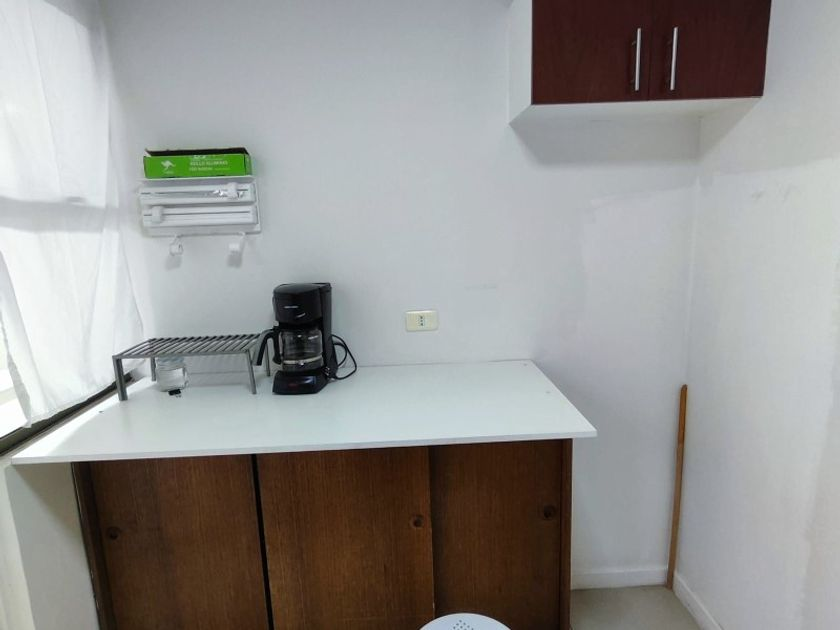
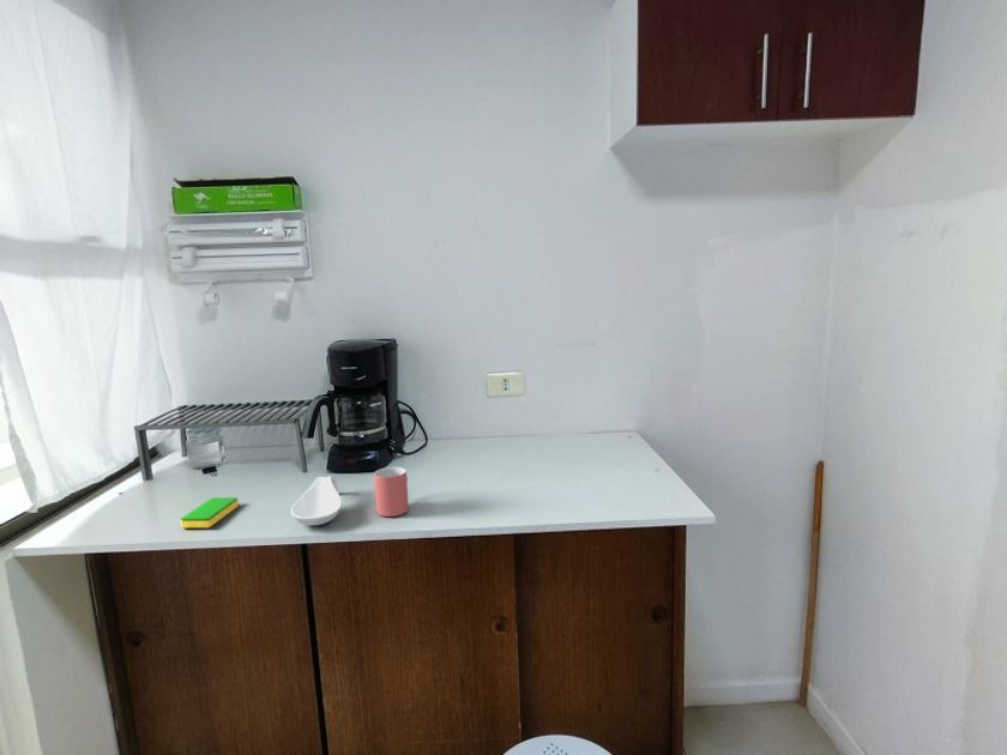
+ dish sponge (210, 512)
+ spoon rest (320, 497)
+ mug (394, 488)
